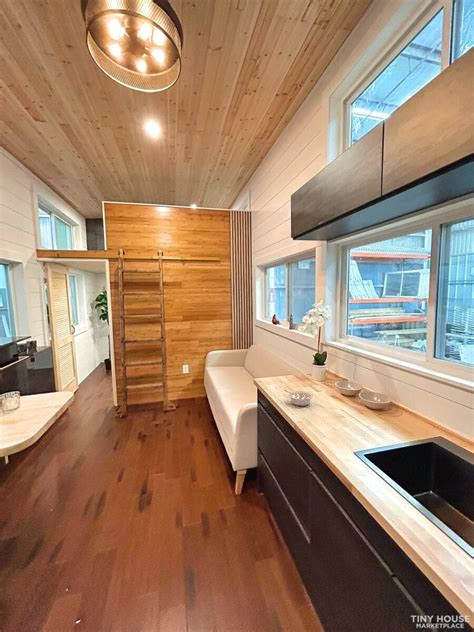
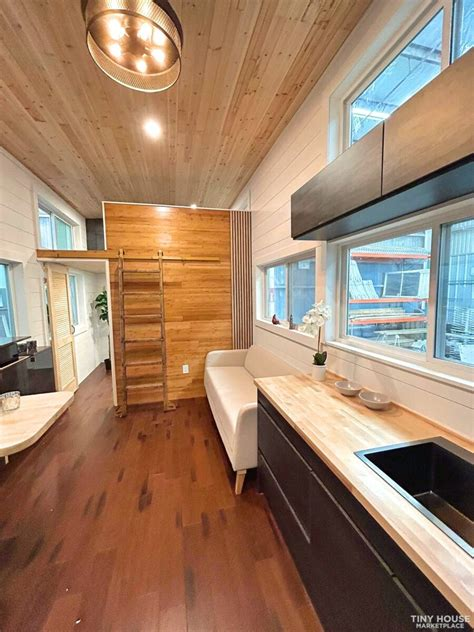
- legume (299, 398)
